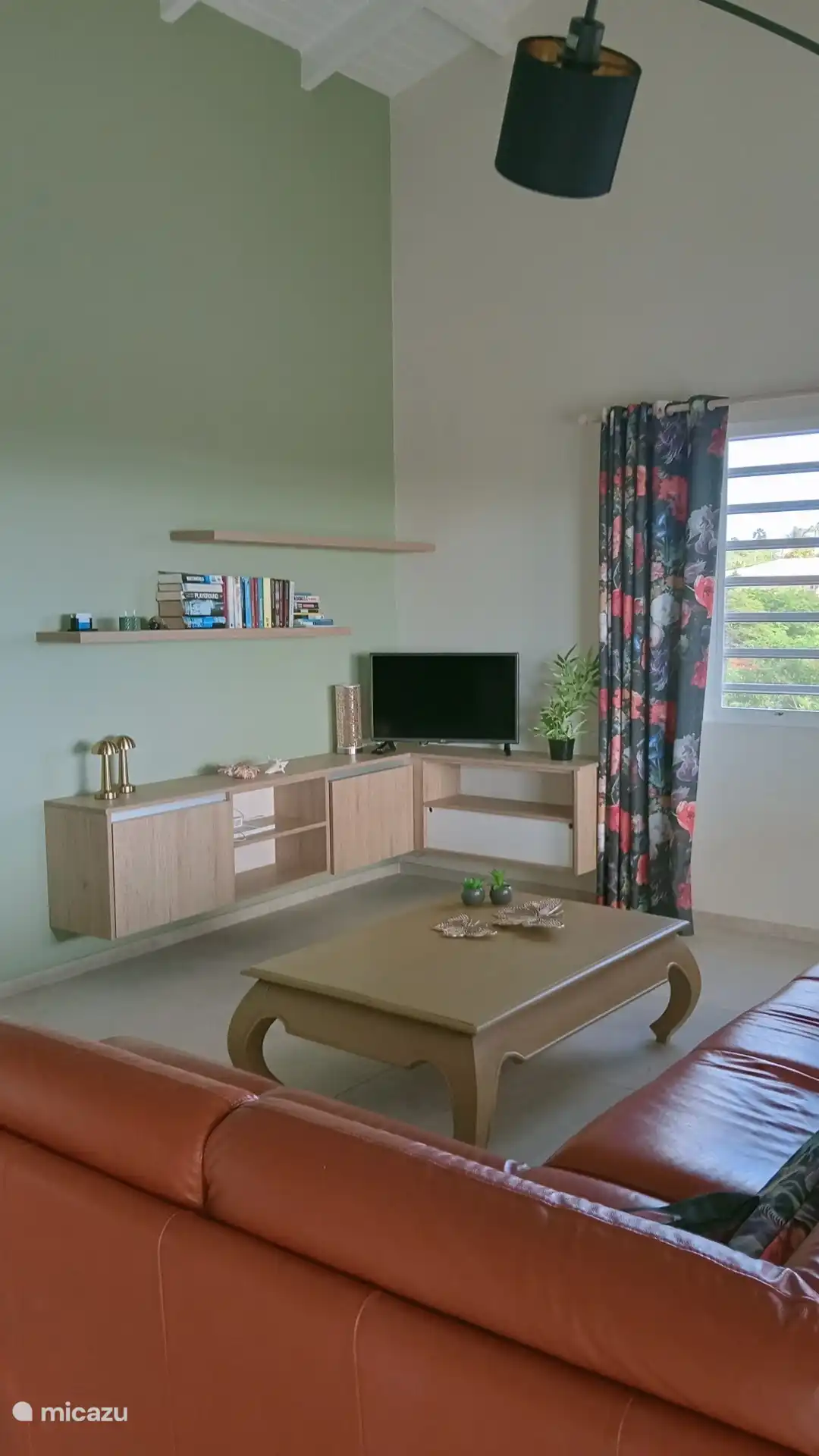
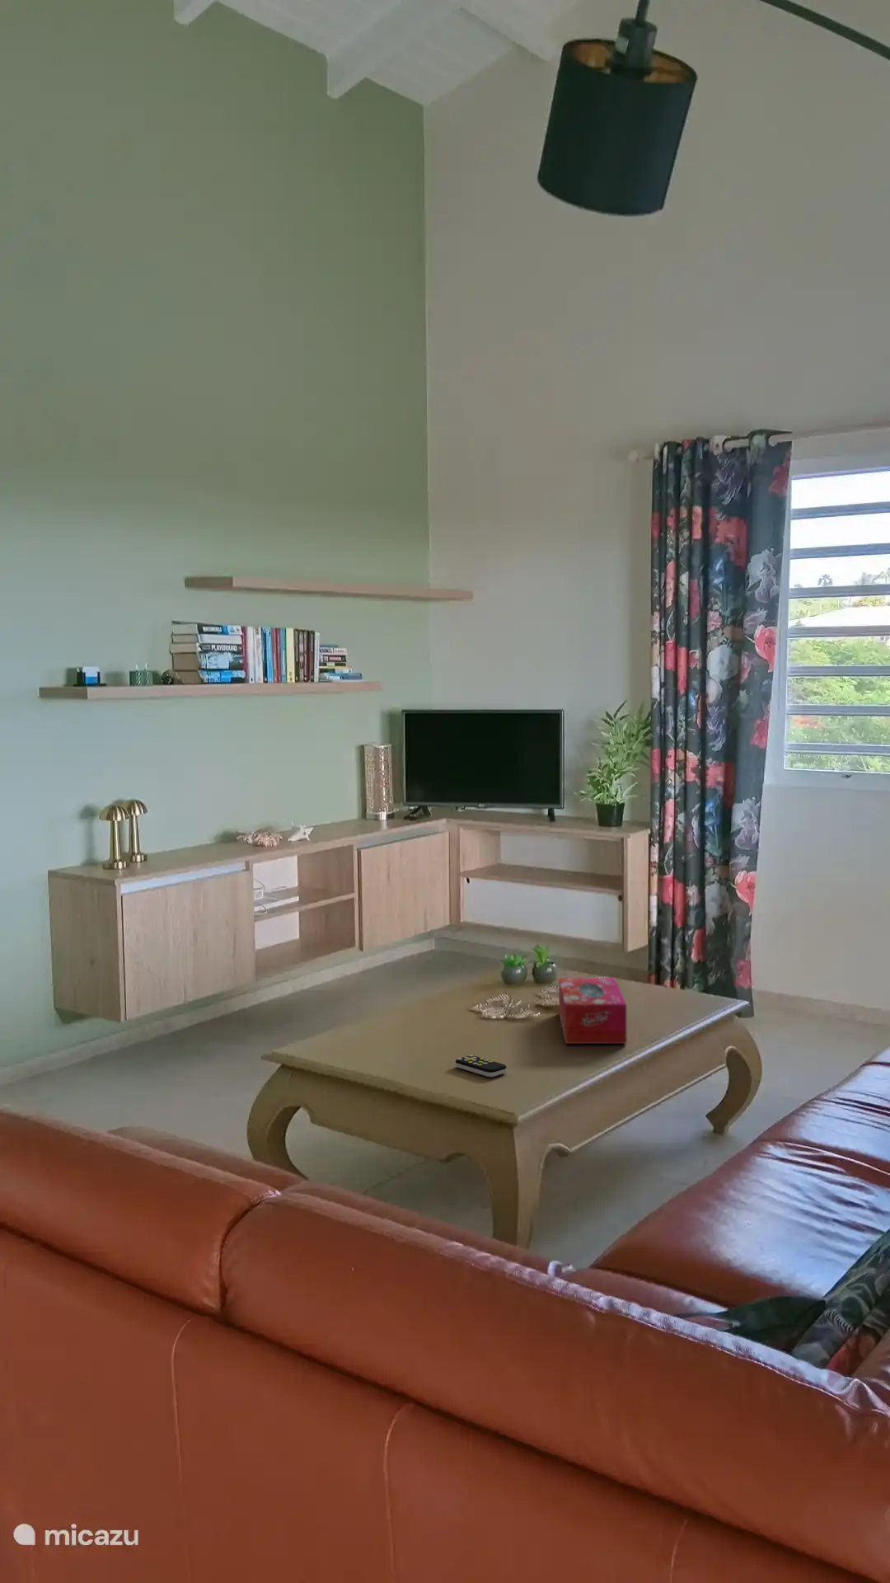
+ tissue box (591, 1009)
+ remote control (480, 1065)
